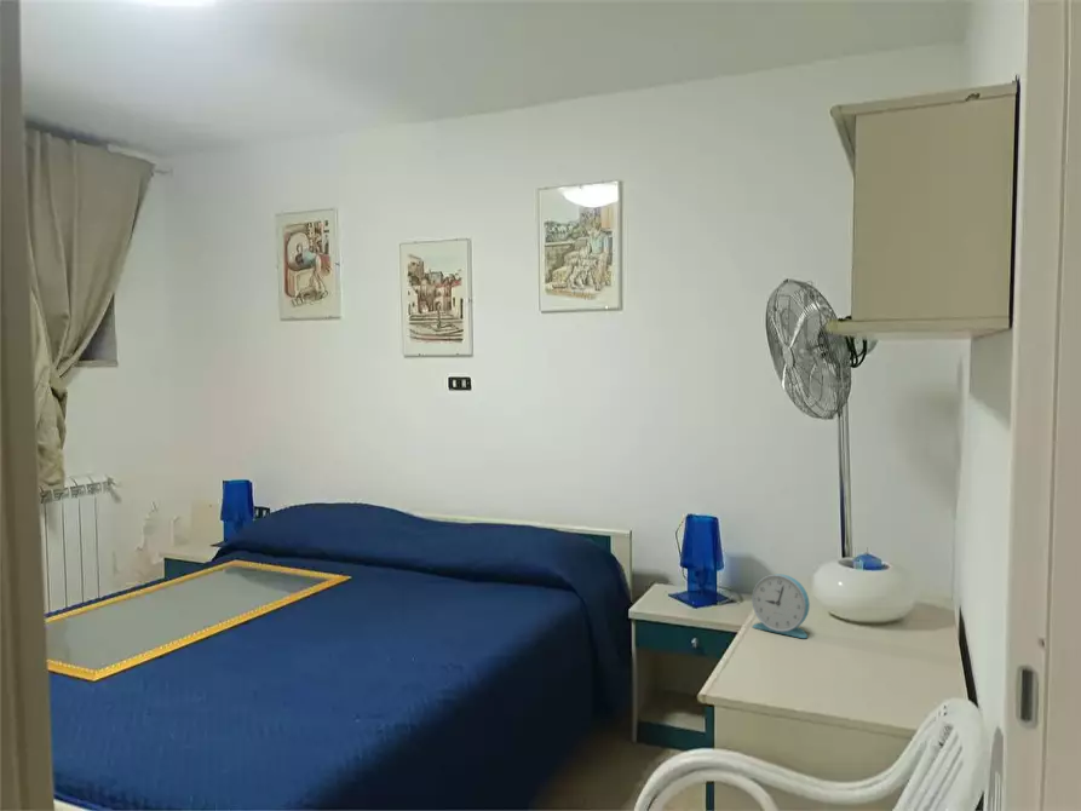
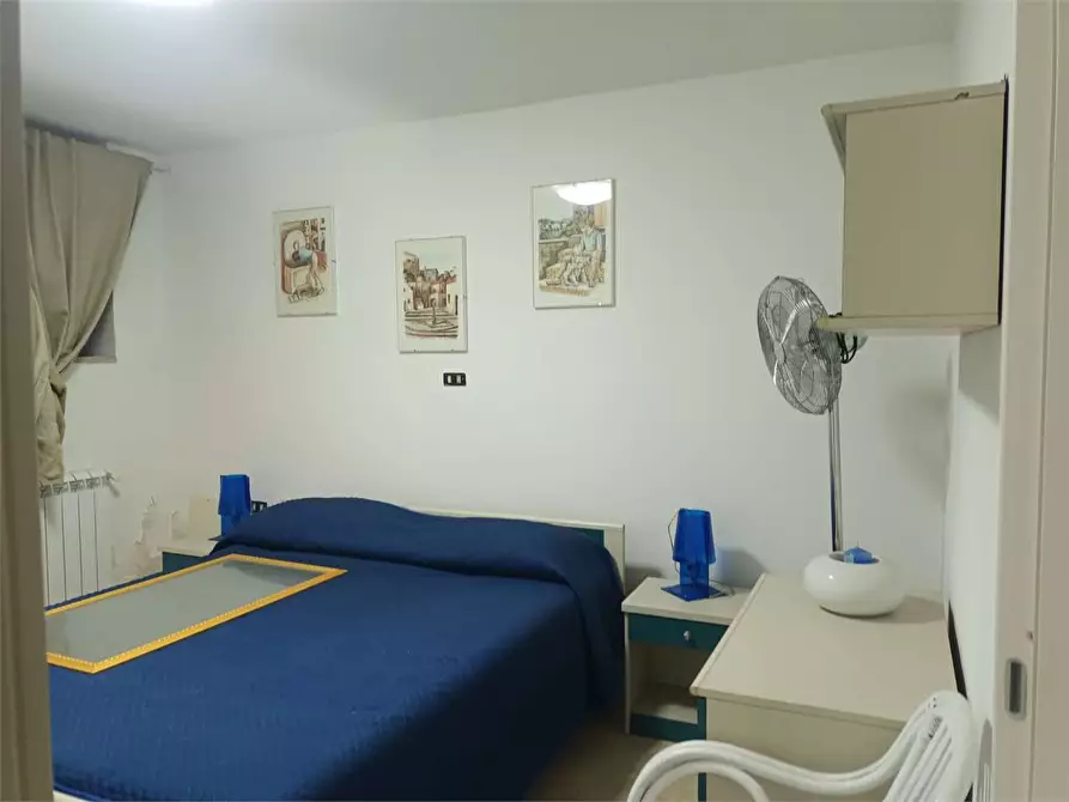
- alarm clock (782, 600)
